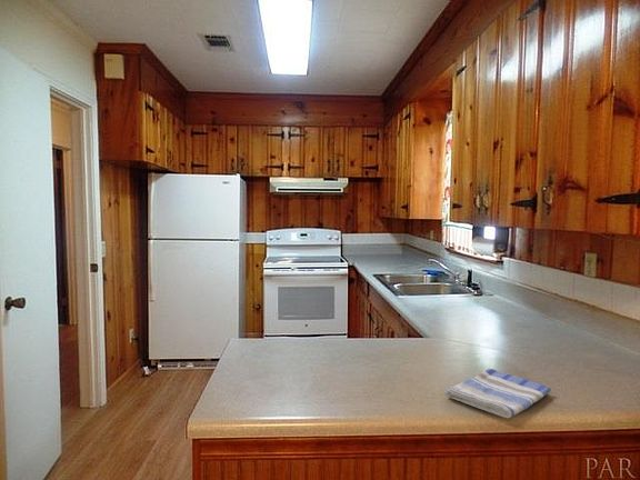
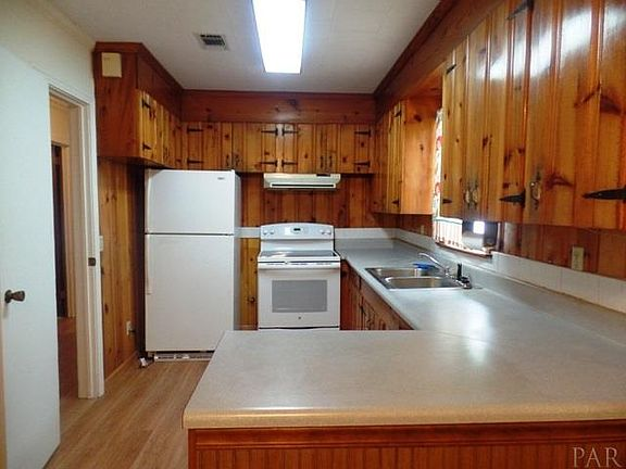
- dish towel (498, 390)
